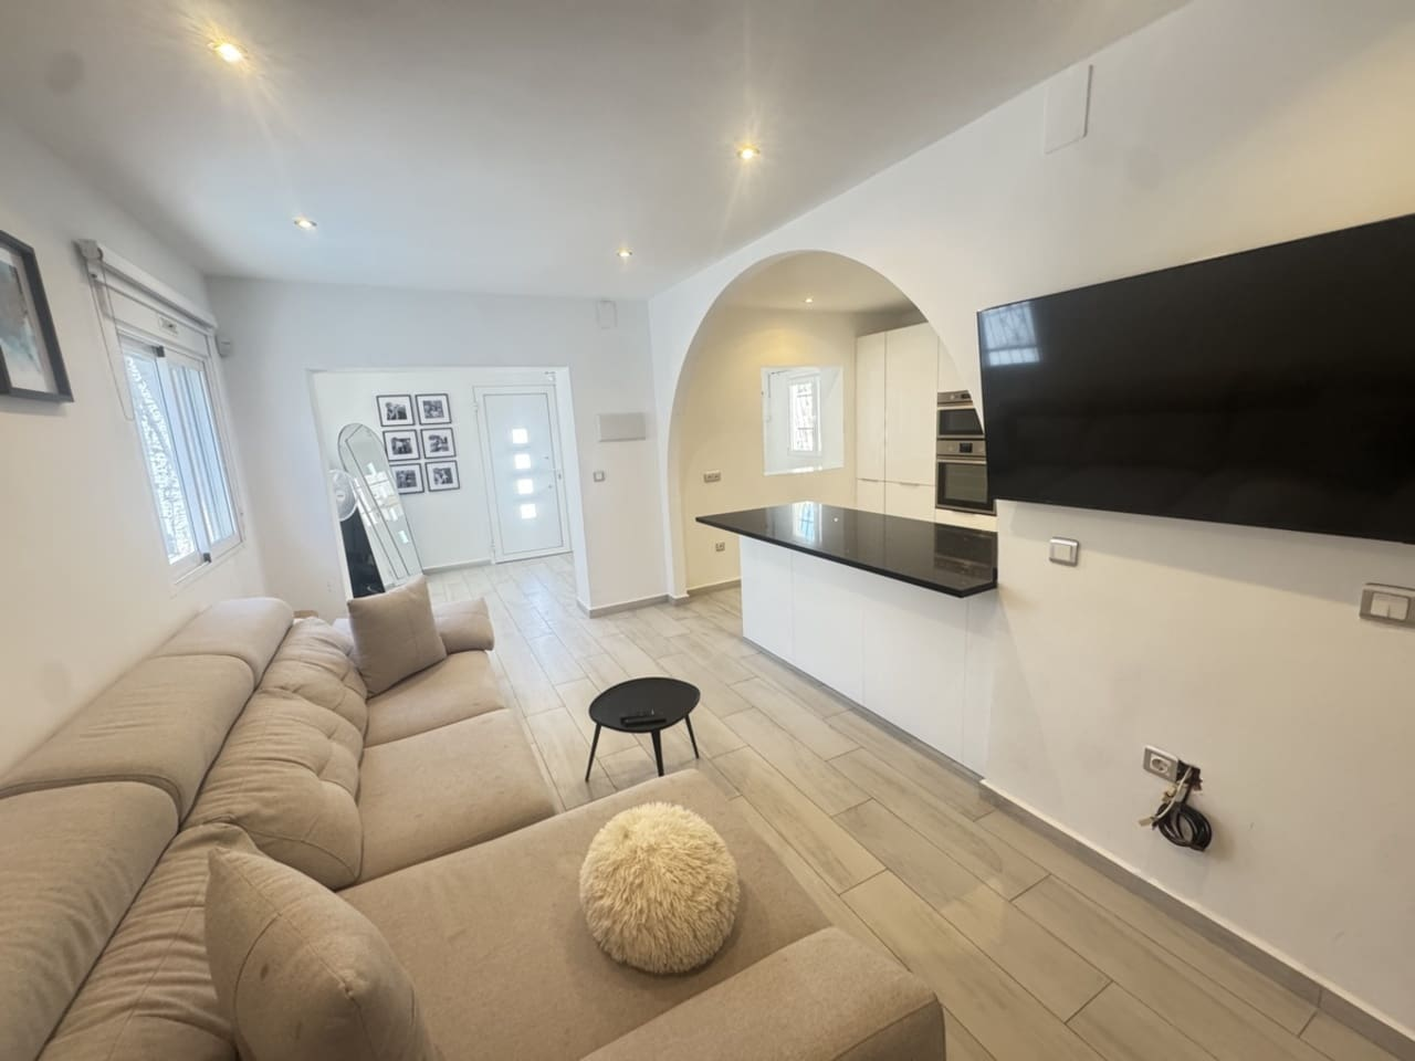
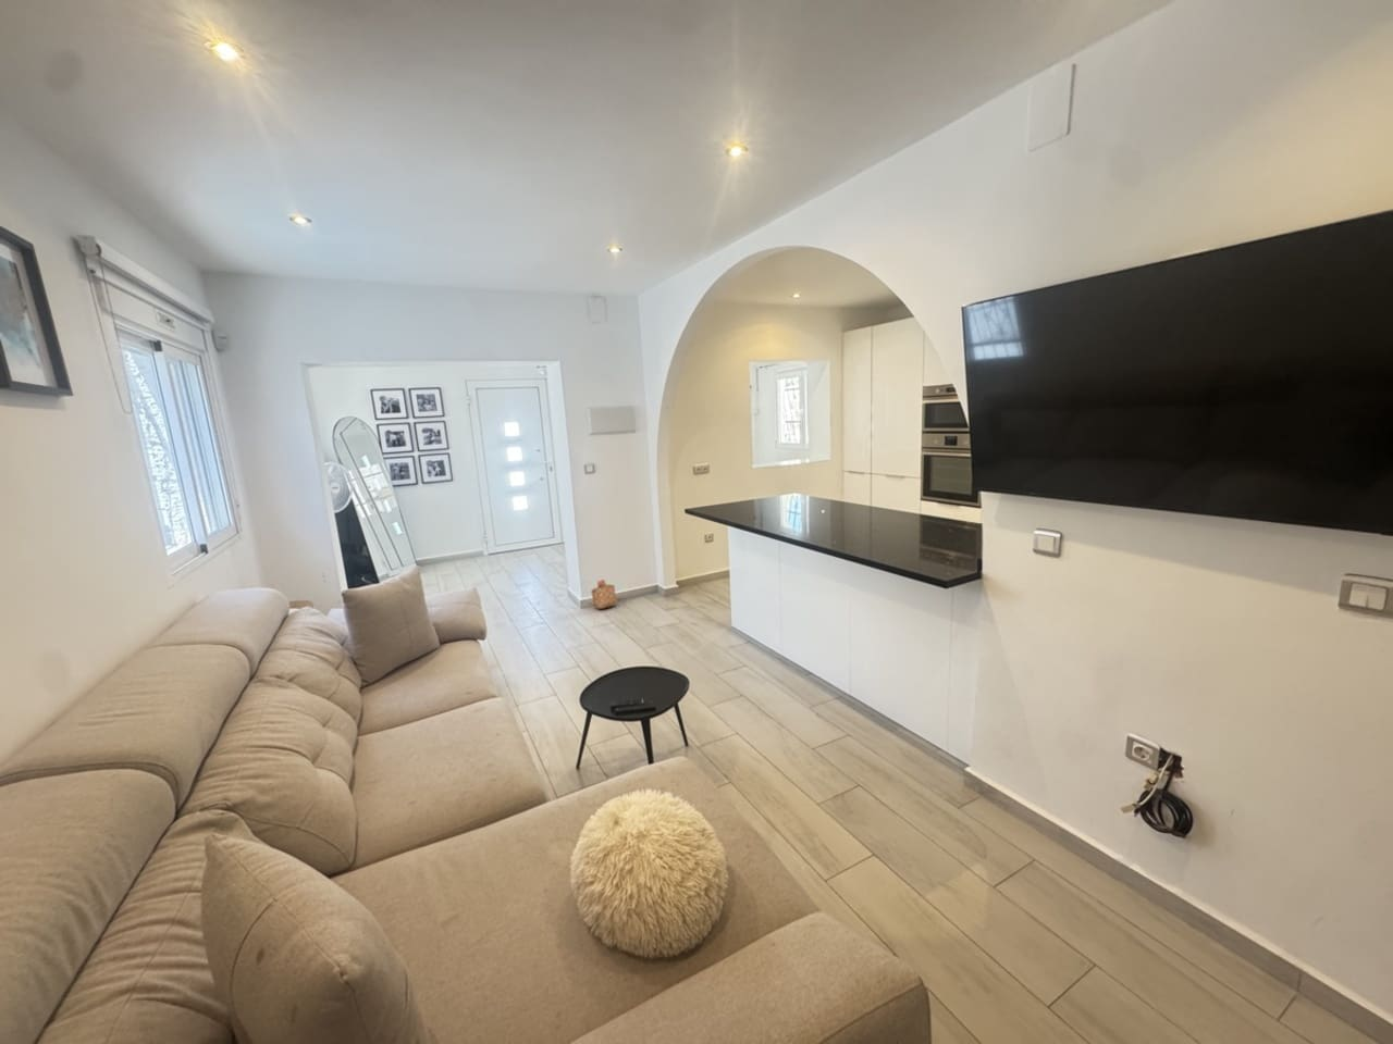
+ basket (604, 593)
